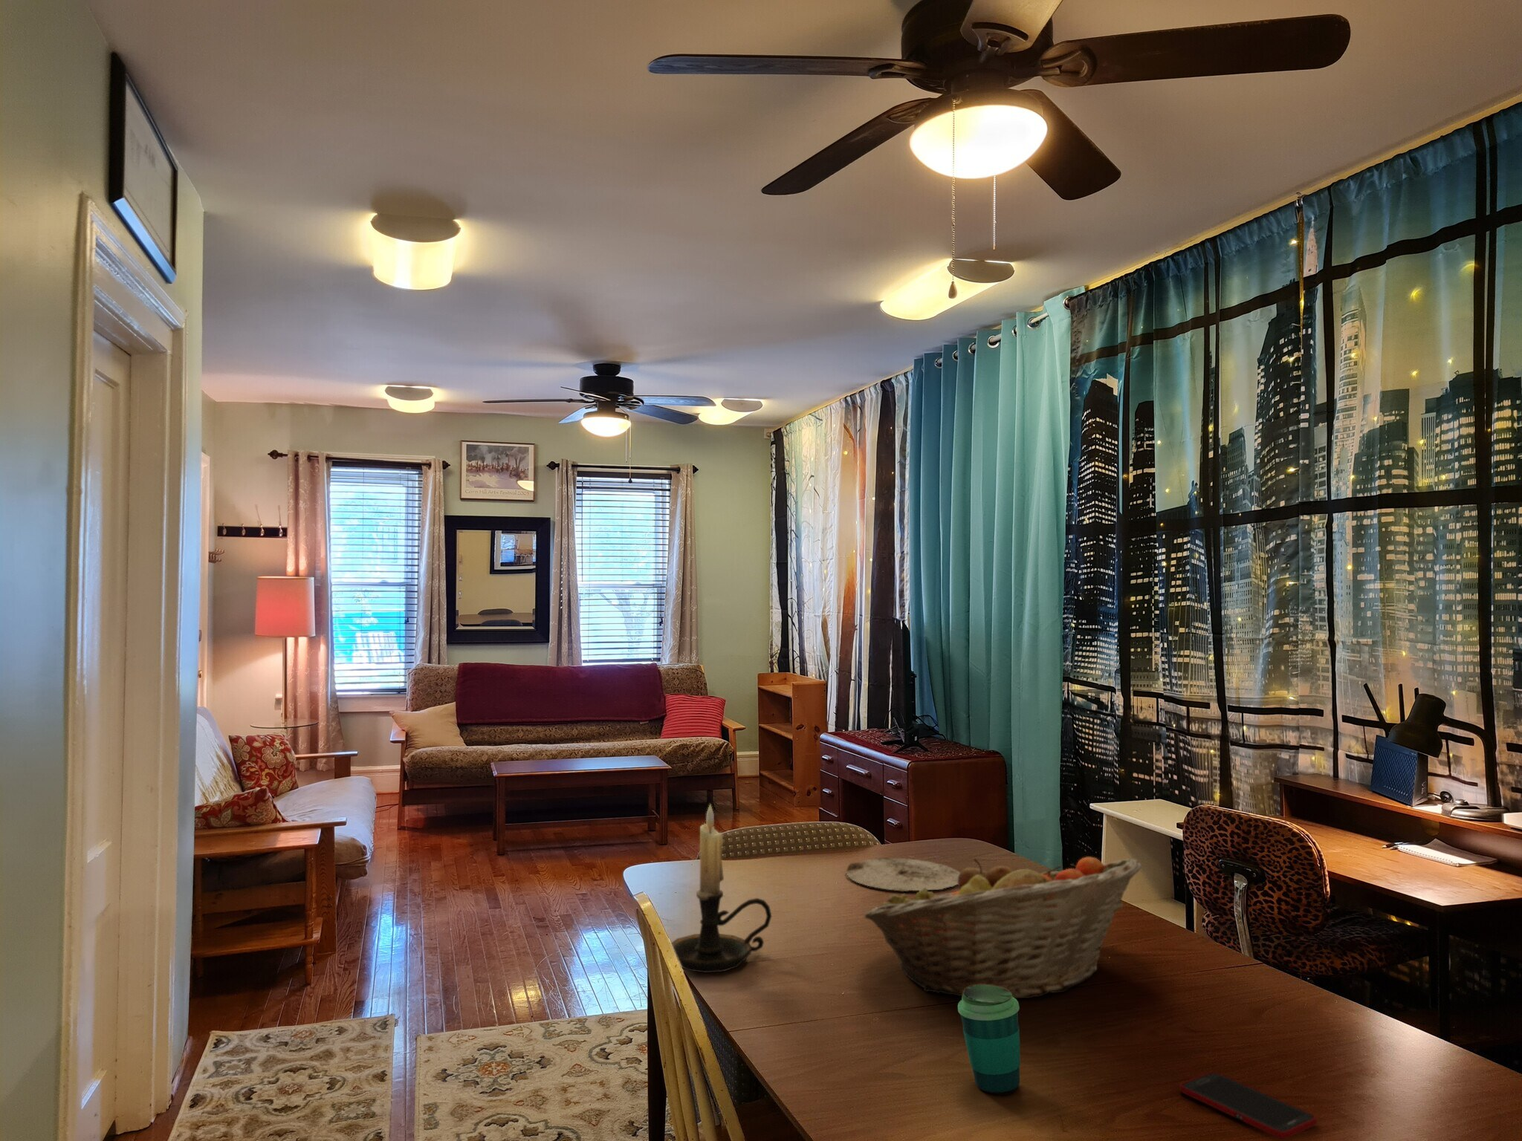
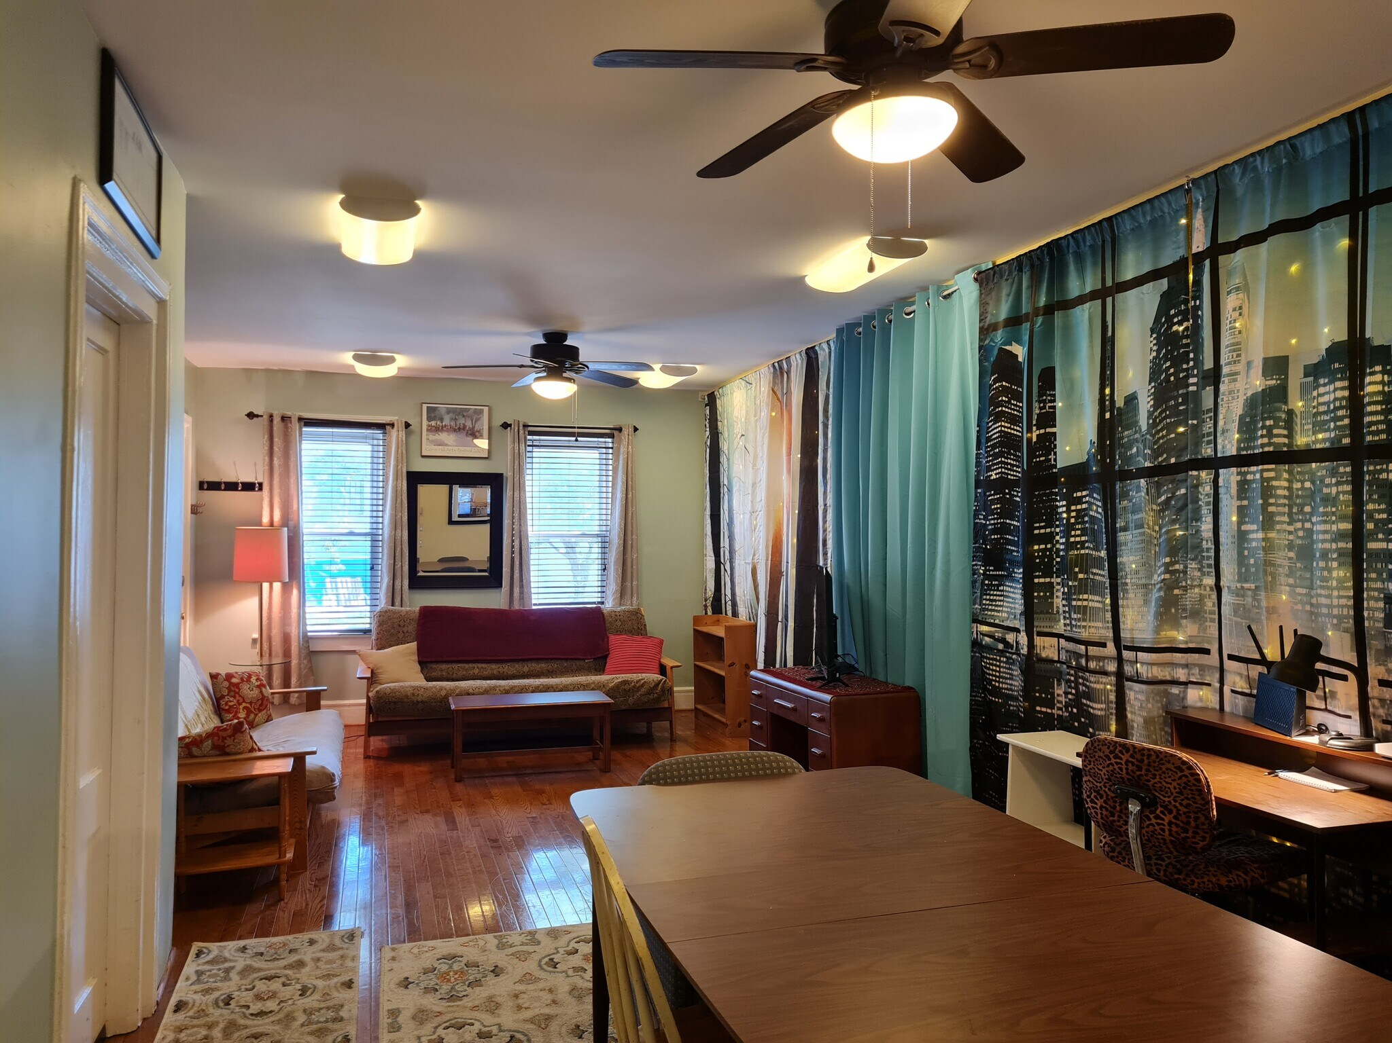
- plate (904, 871)
- candle holder (723, 880)
- cup (989, 1038)
- fruit basket (1005, 911)
- cell phone (1245, 1104)
